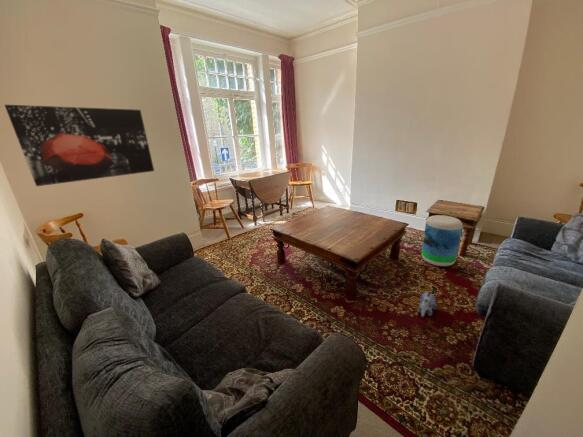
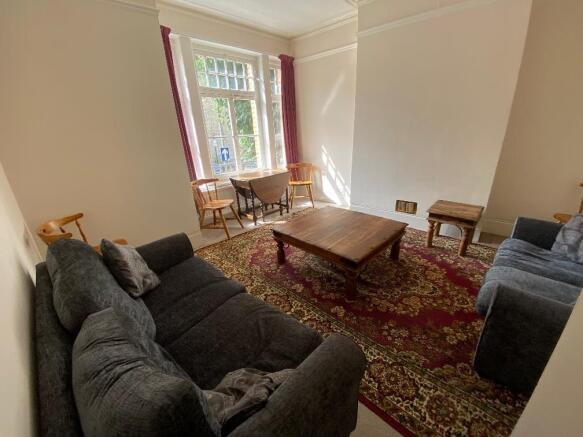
- stool (440, 240)
- plush toy (426, 303)
- wall art (93, 144)
